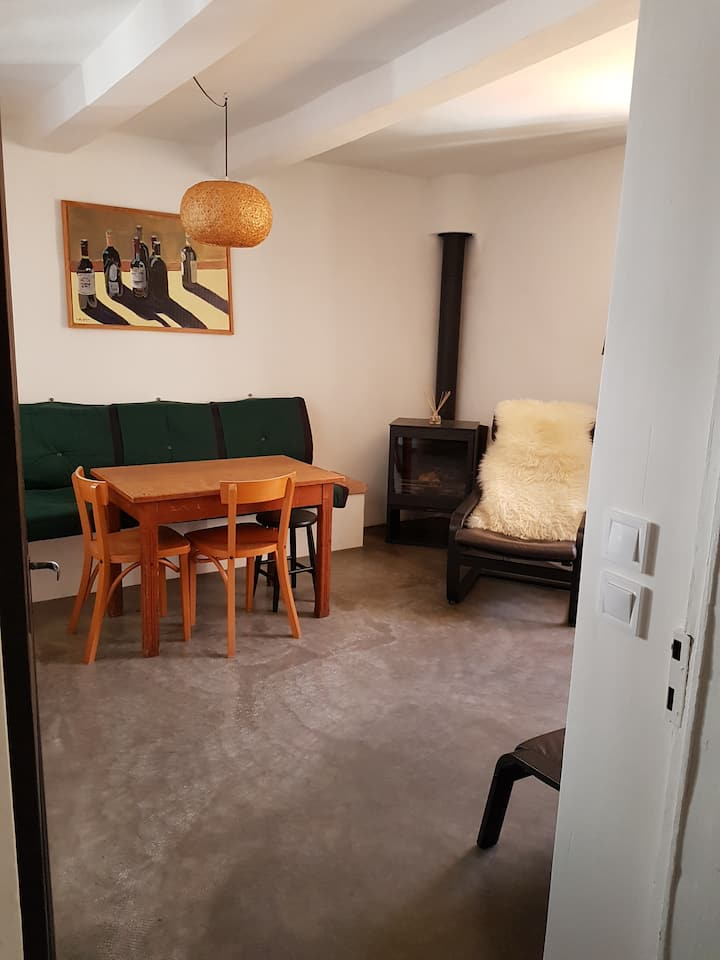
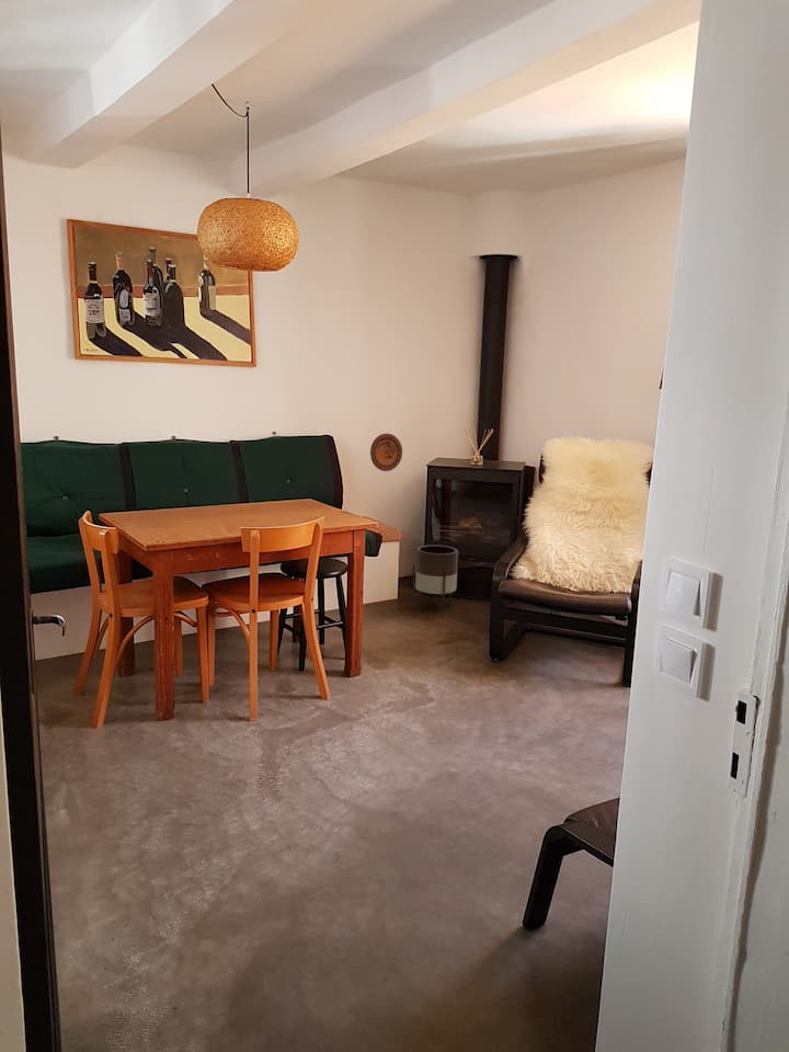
+ planter (436, 579)
+ decorative plate (386, 451)
